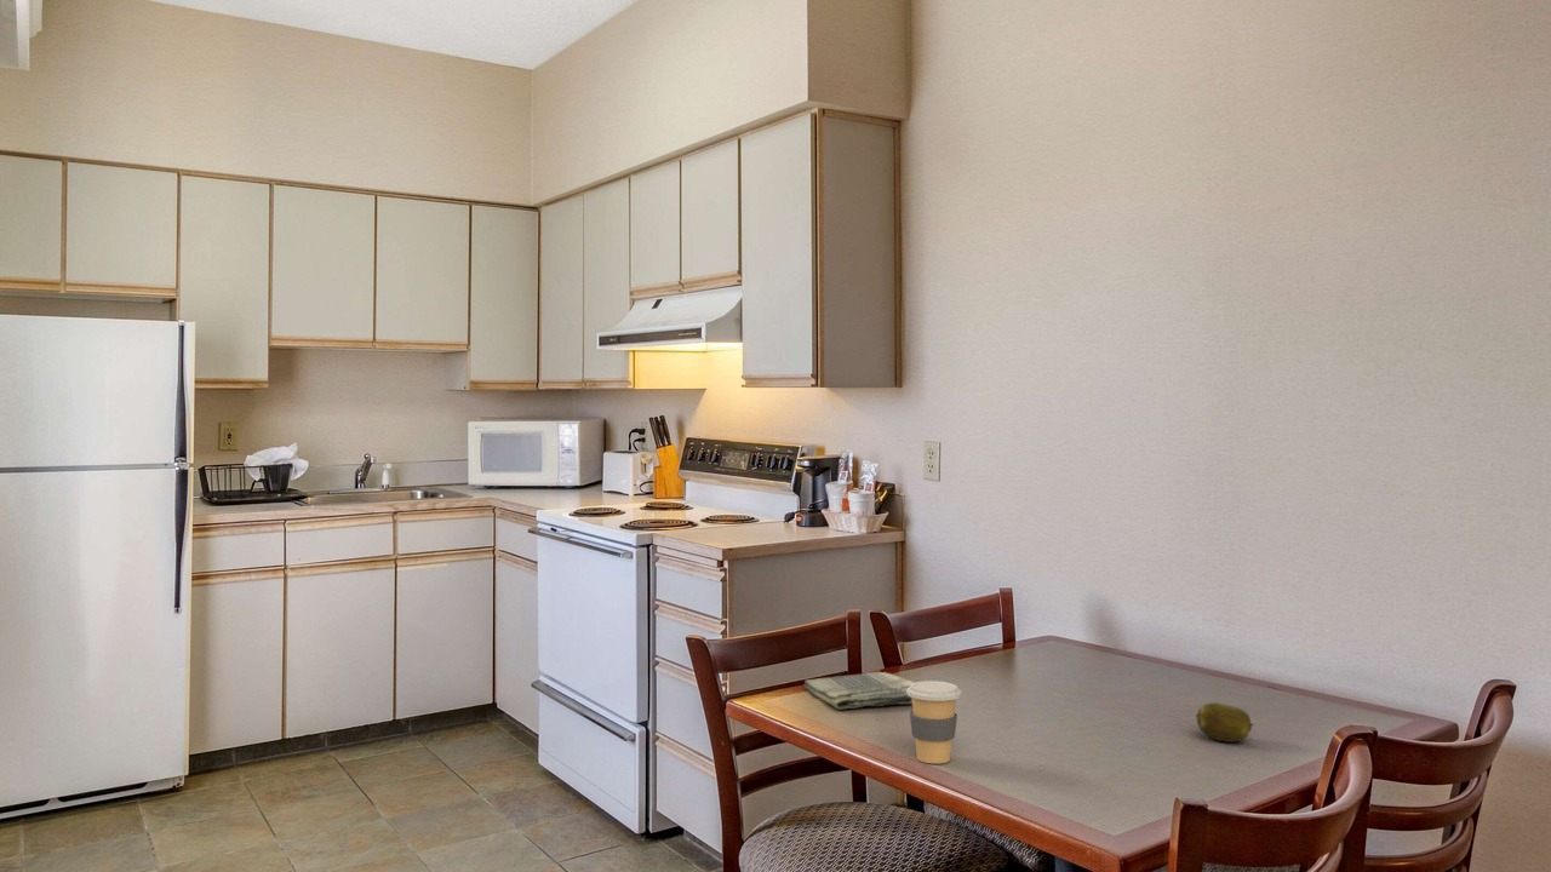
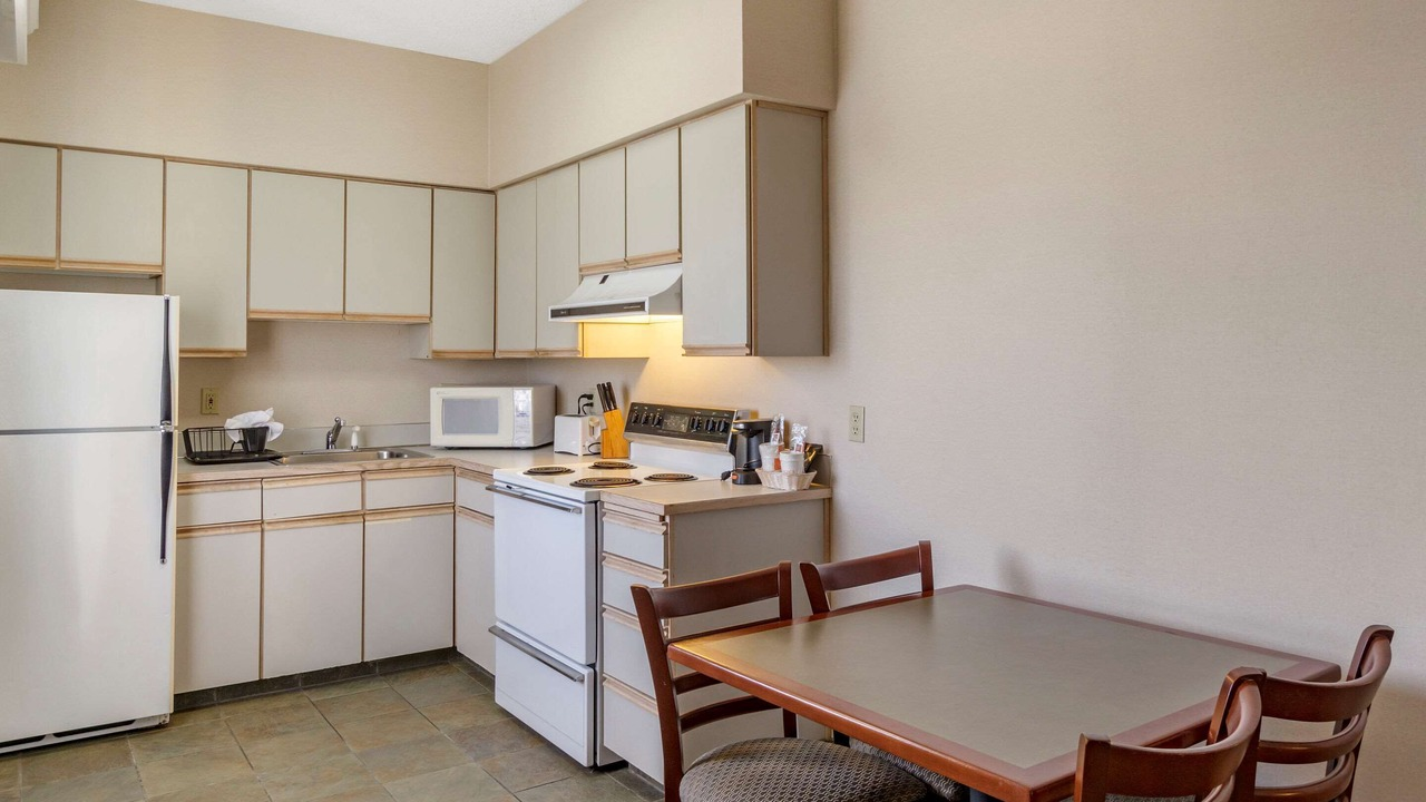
- dish towel (863, 687)
- coffee cup (933, 722)
- fruit (1223, 722)
